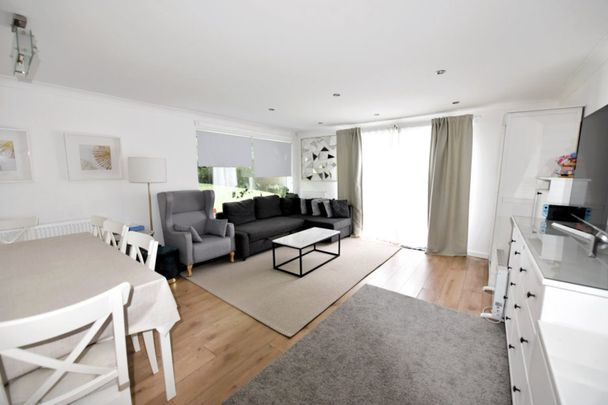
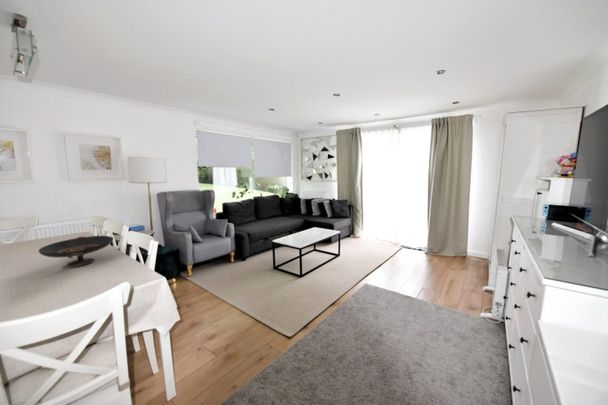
+ decorative bowl (79, 252)
